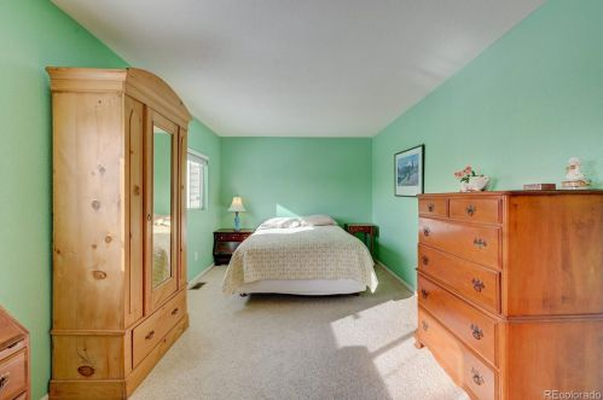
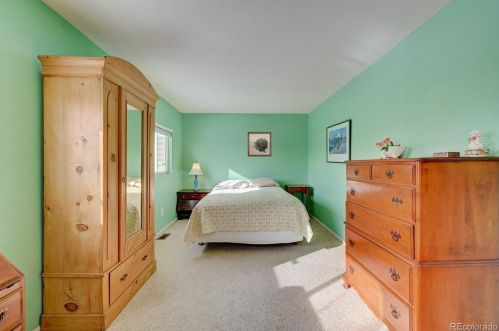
+ wall art (259, 144)
